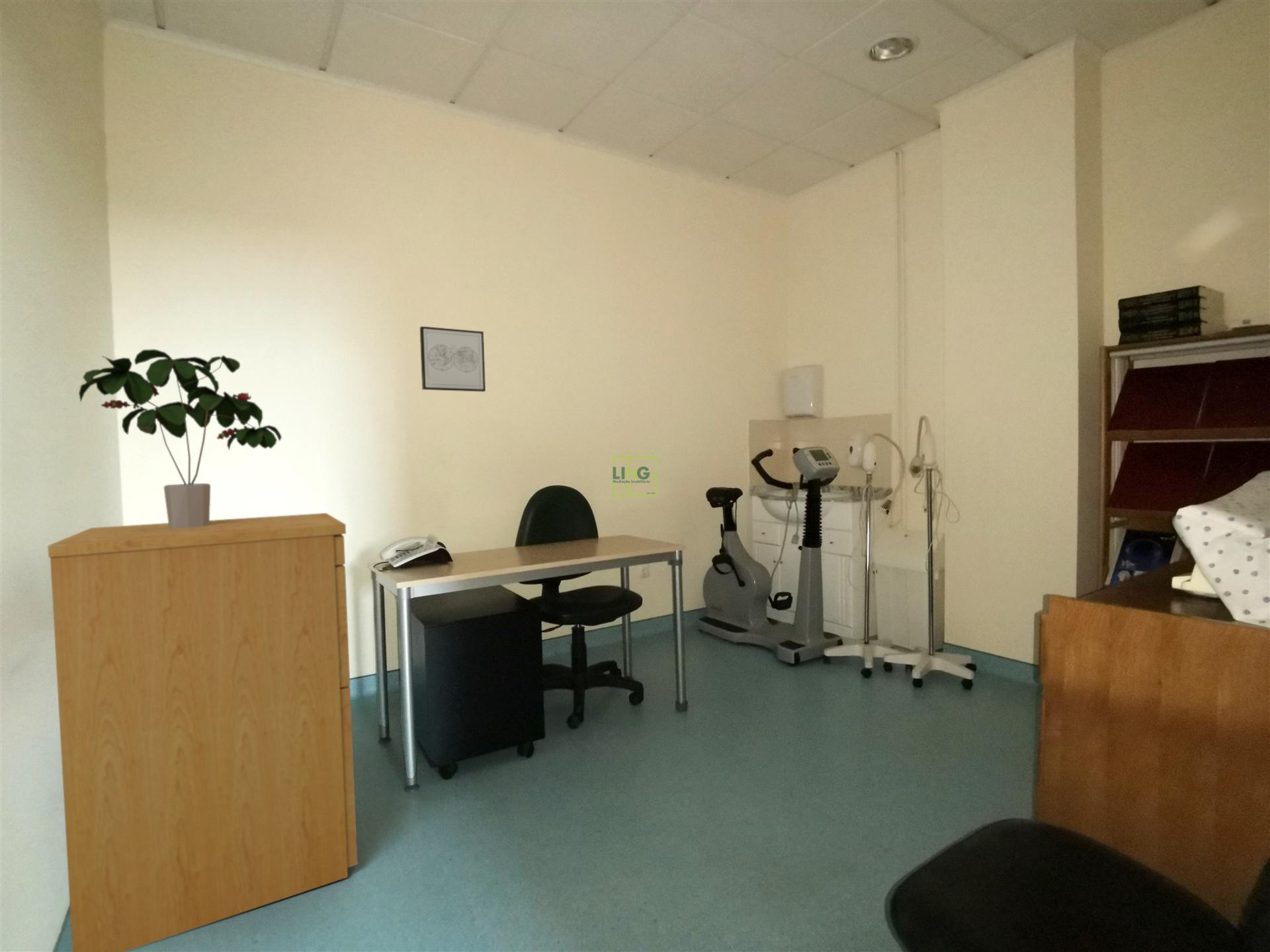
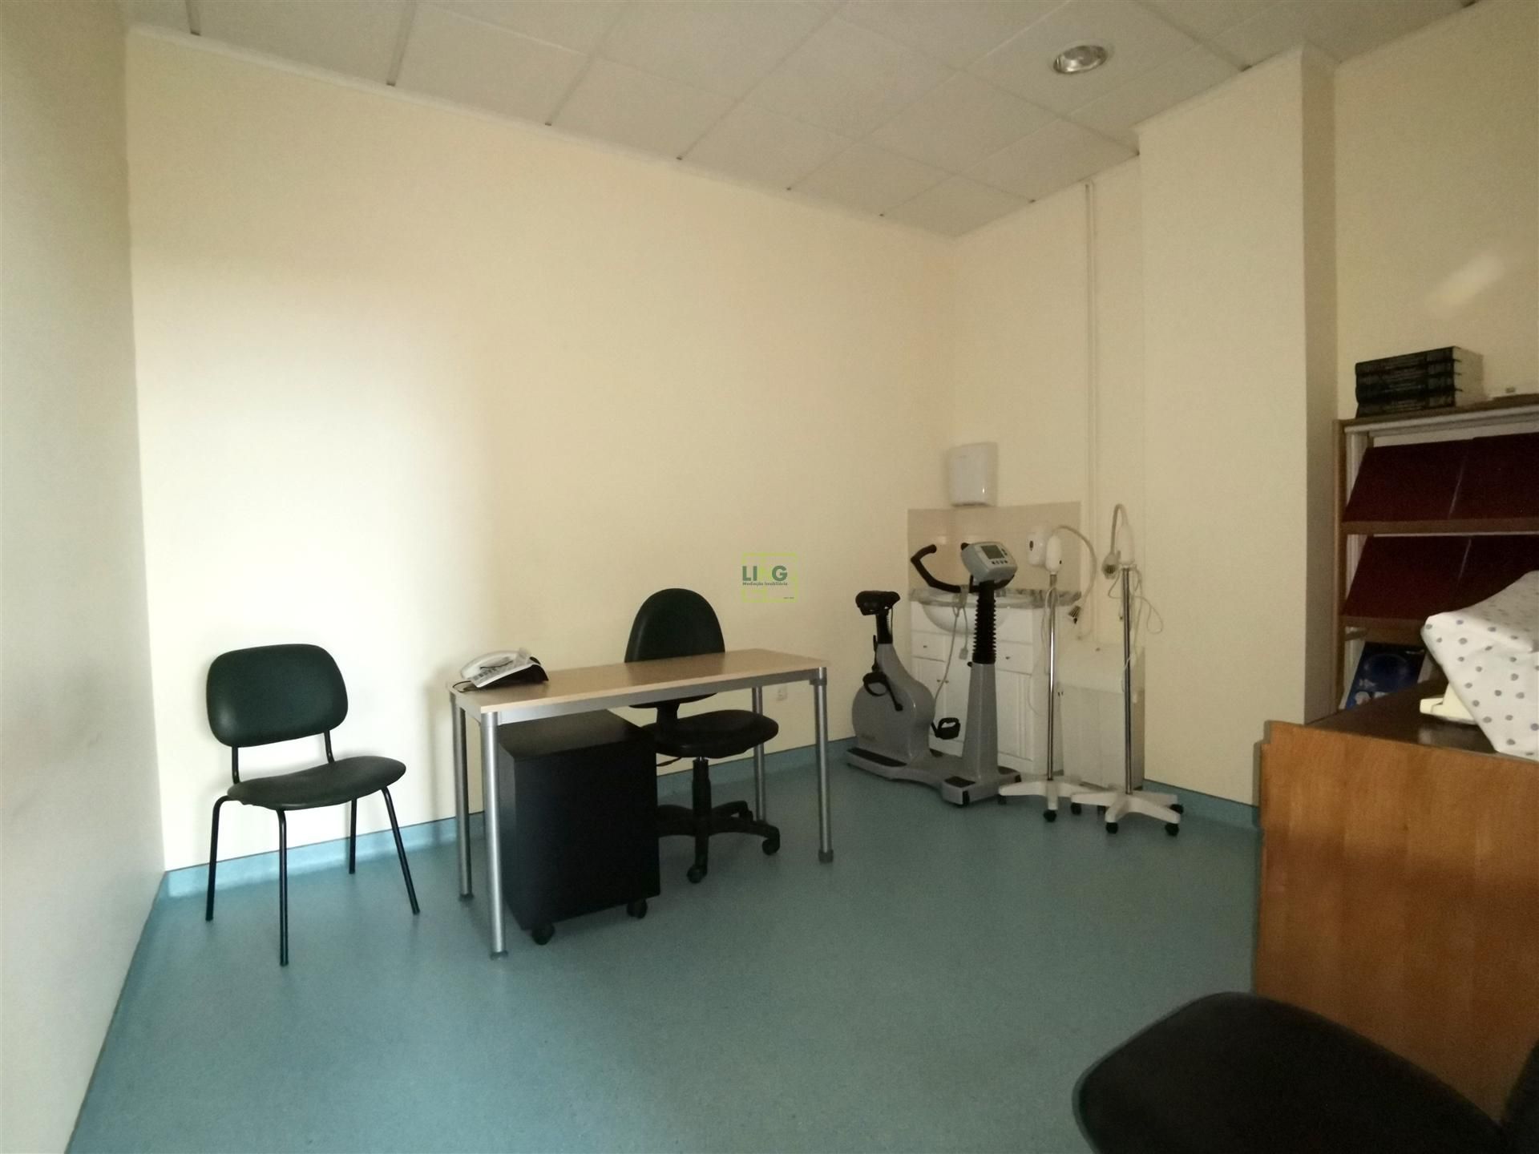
- filing cabinet (223, 697)
- wall art (453, 360)
- potted plant (188, 438)
